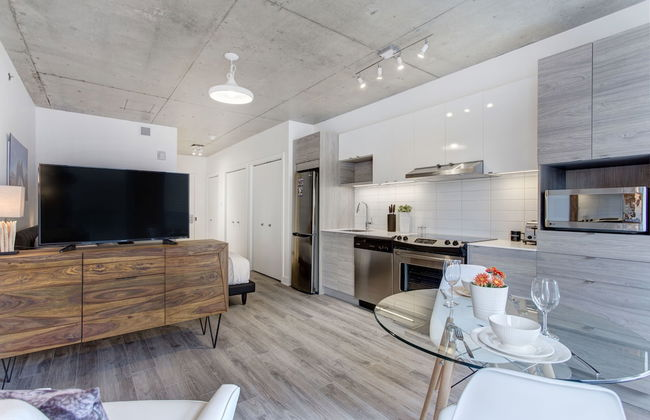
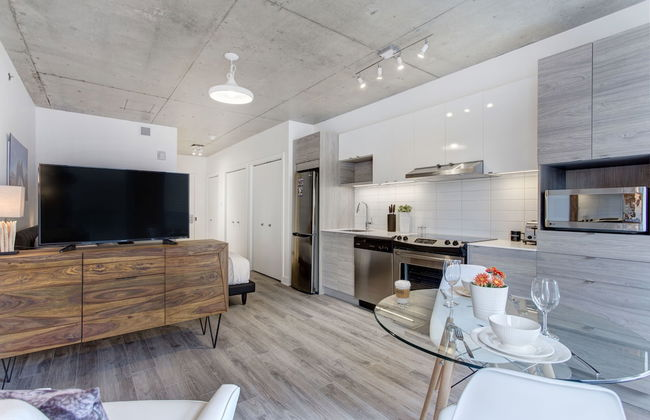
+ coffee cup (402, 291)
